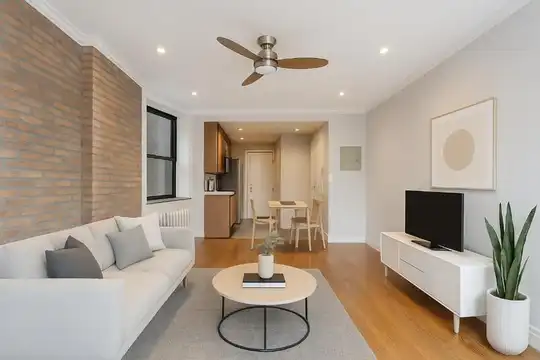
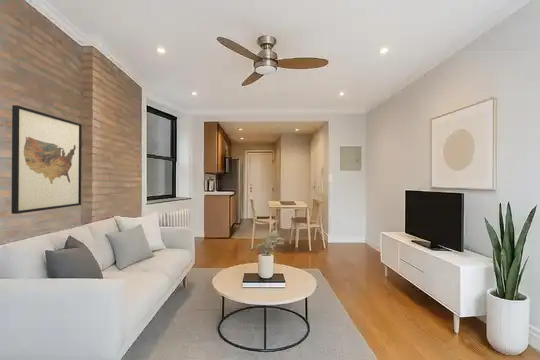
+ wall art (51, 162)
